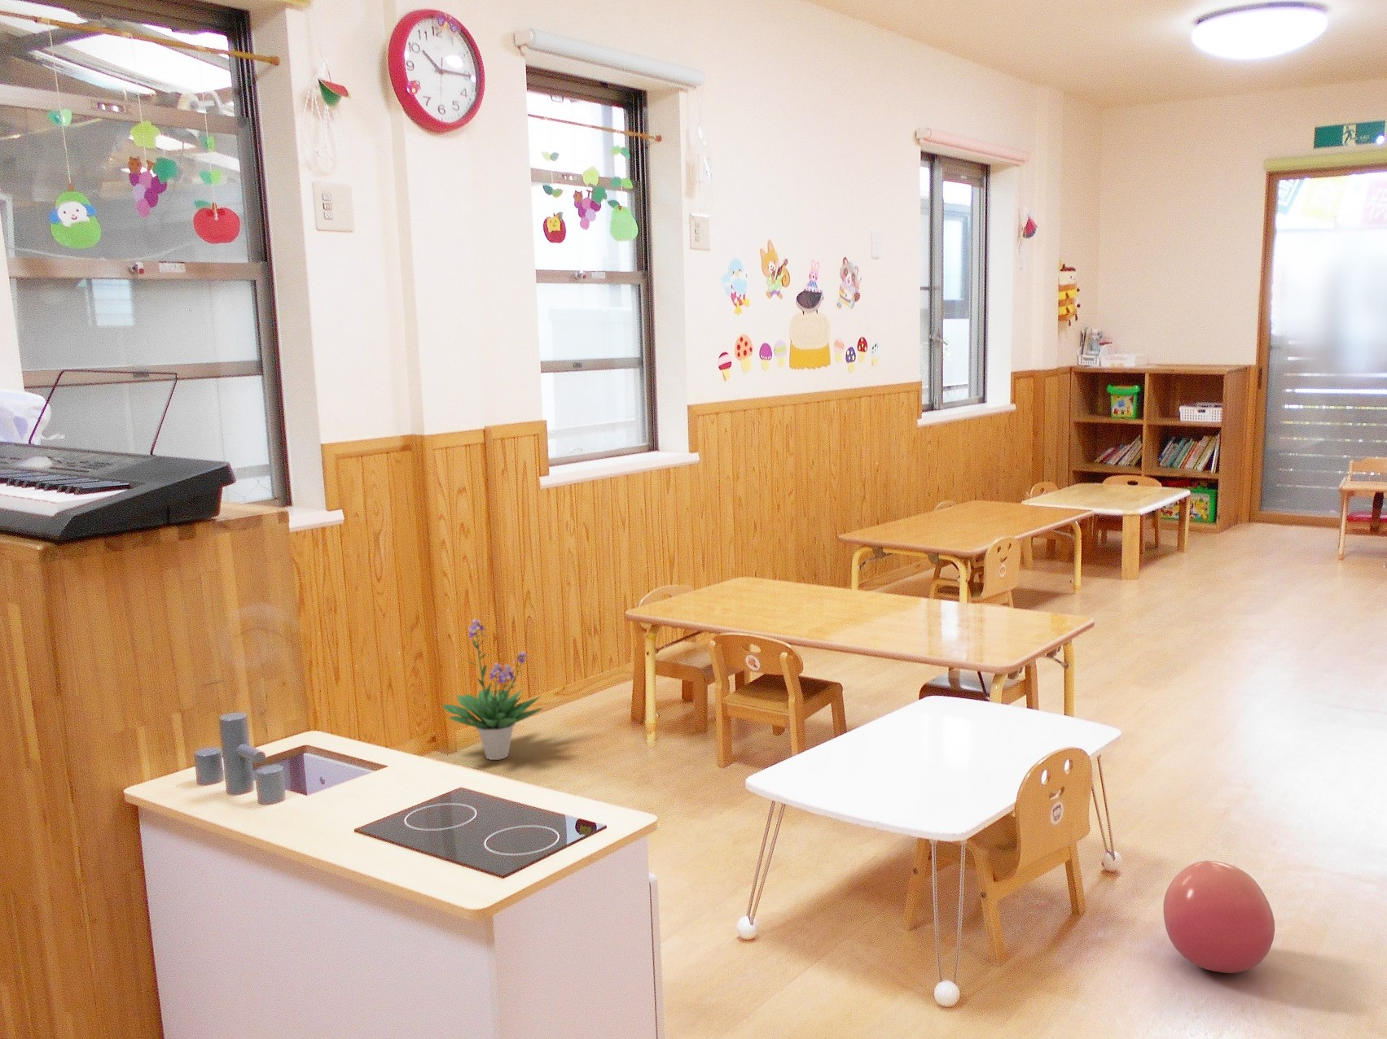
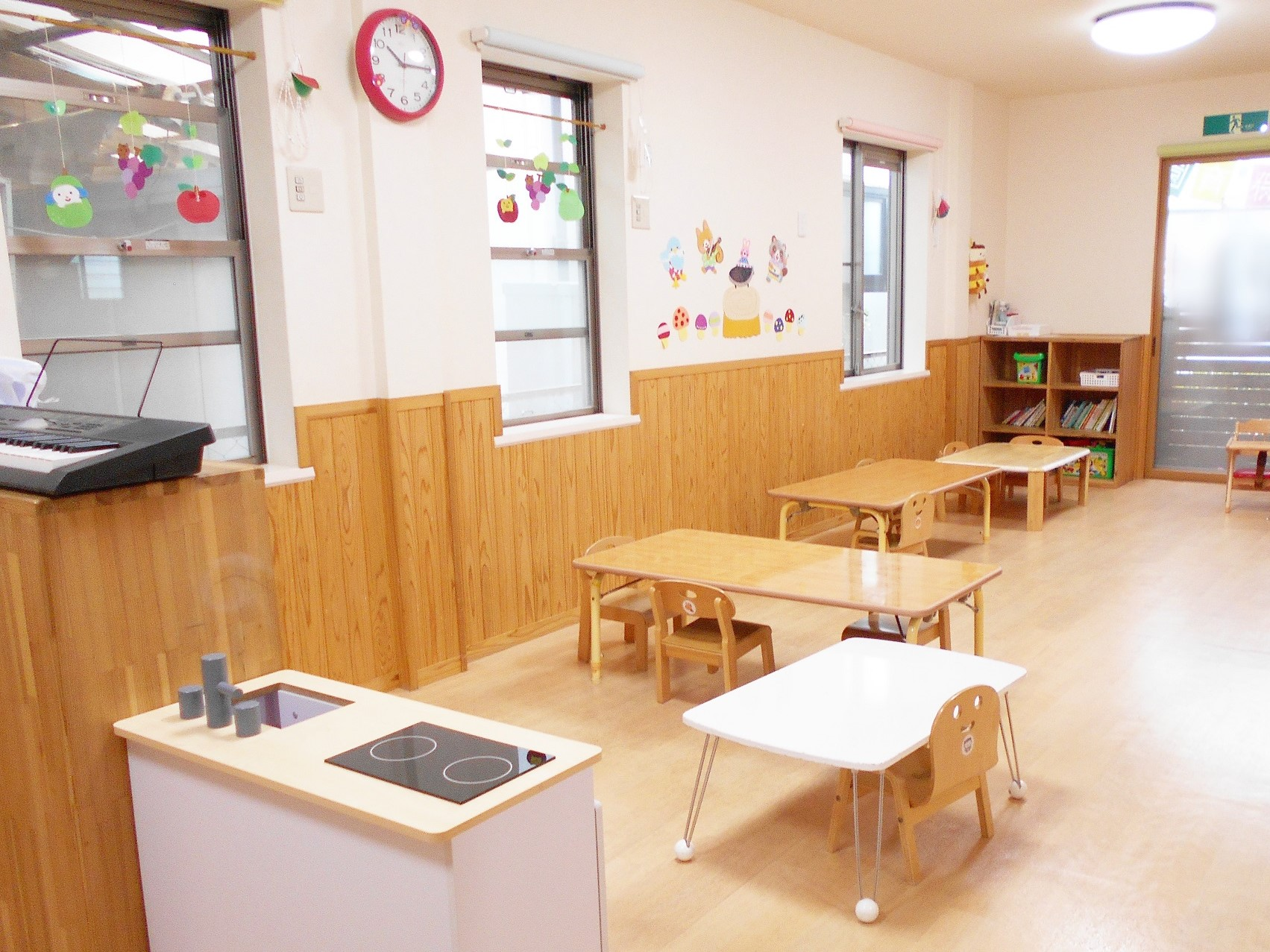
- potted plant (491, 691)
- ball (1217, 915)
